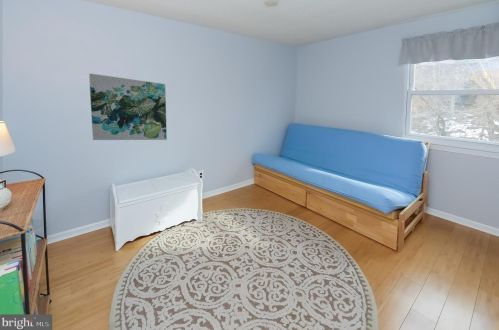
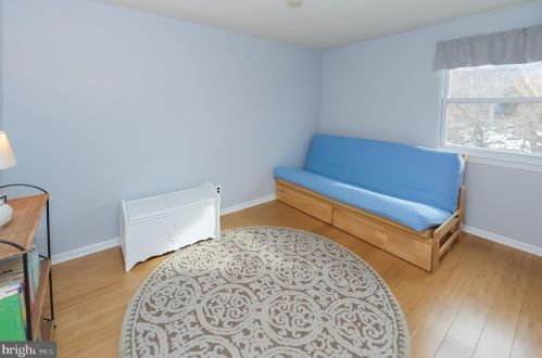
- wall art (131, 110)
